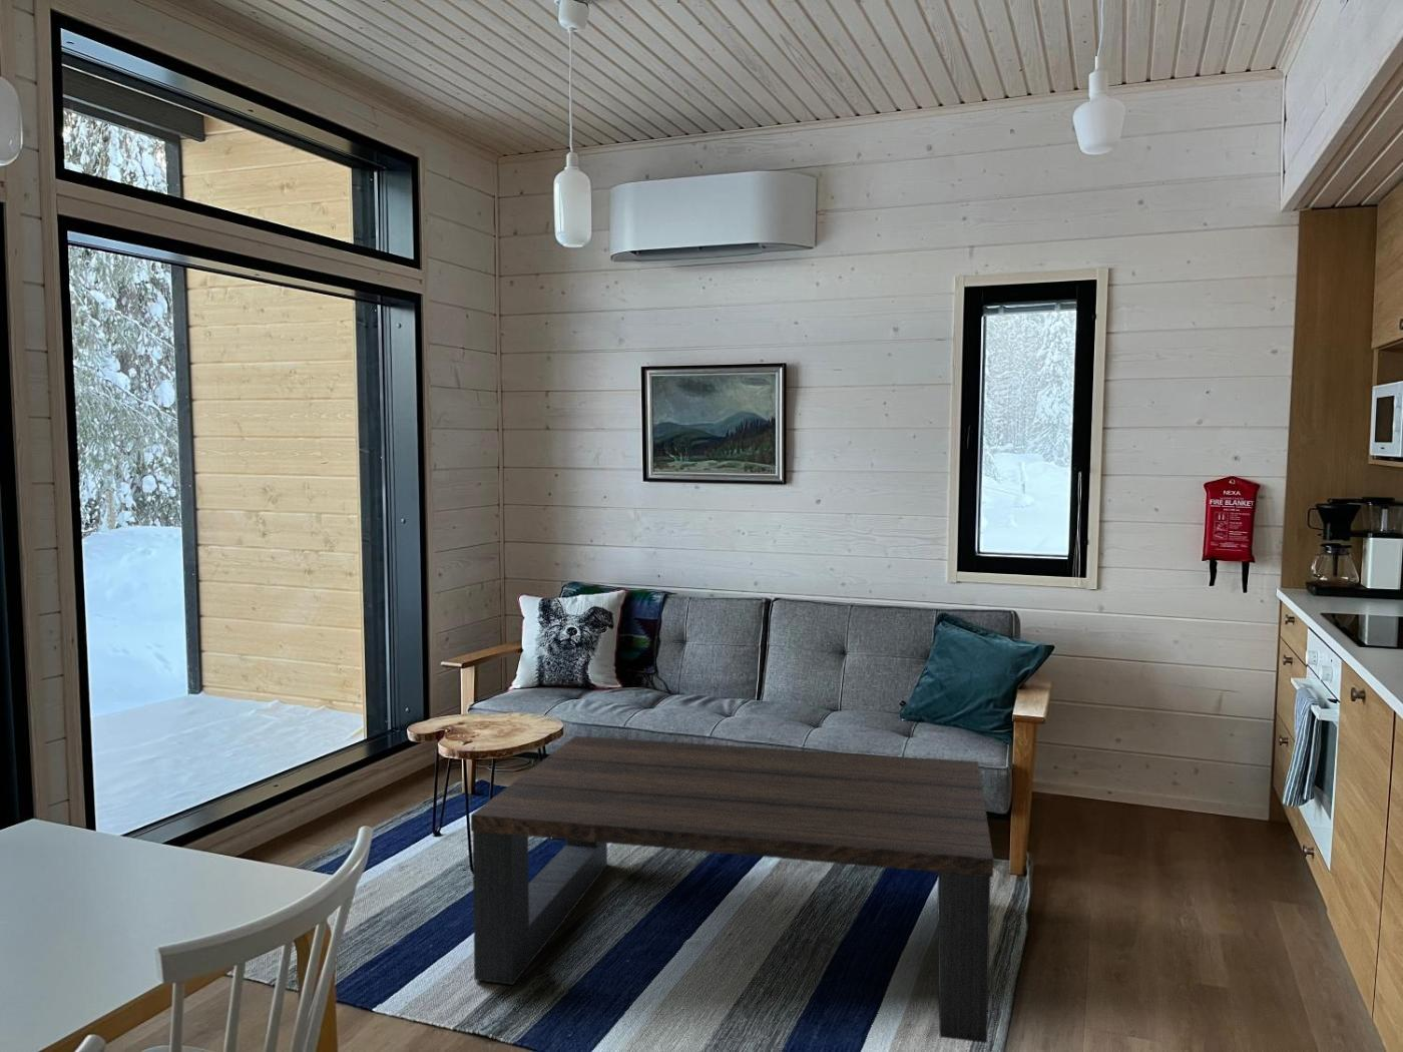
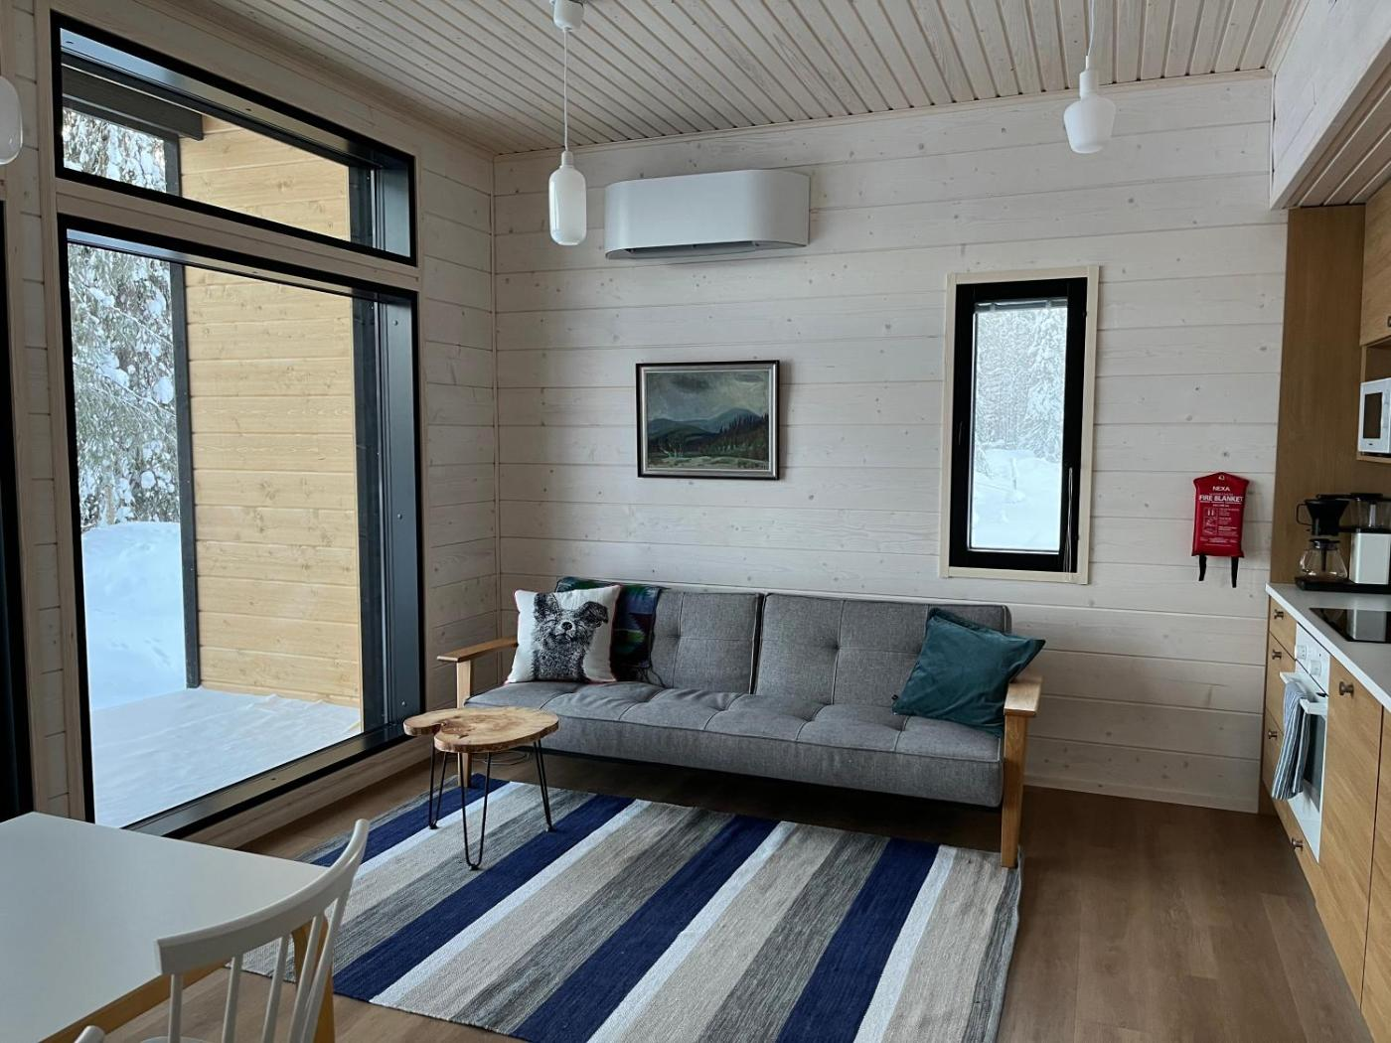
- coffee table (745, 854)
